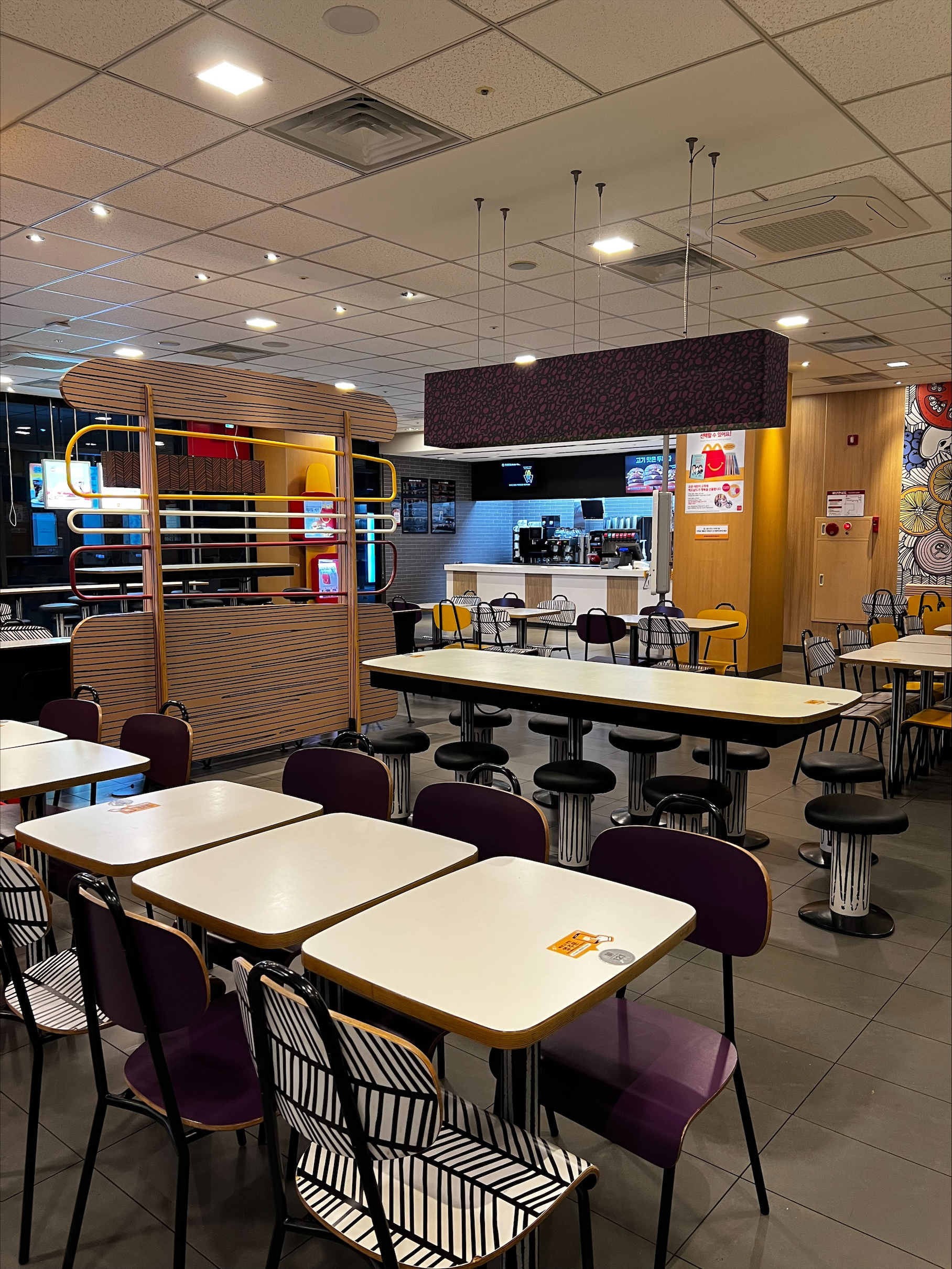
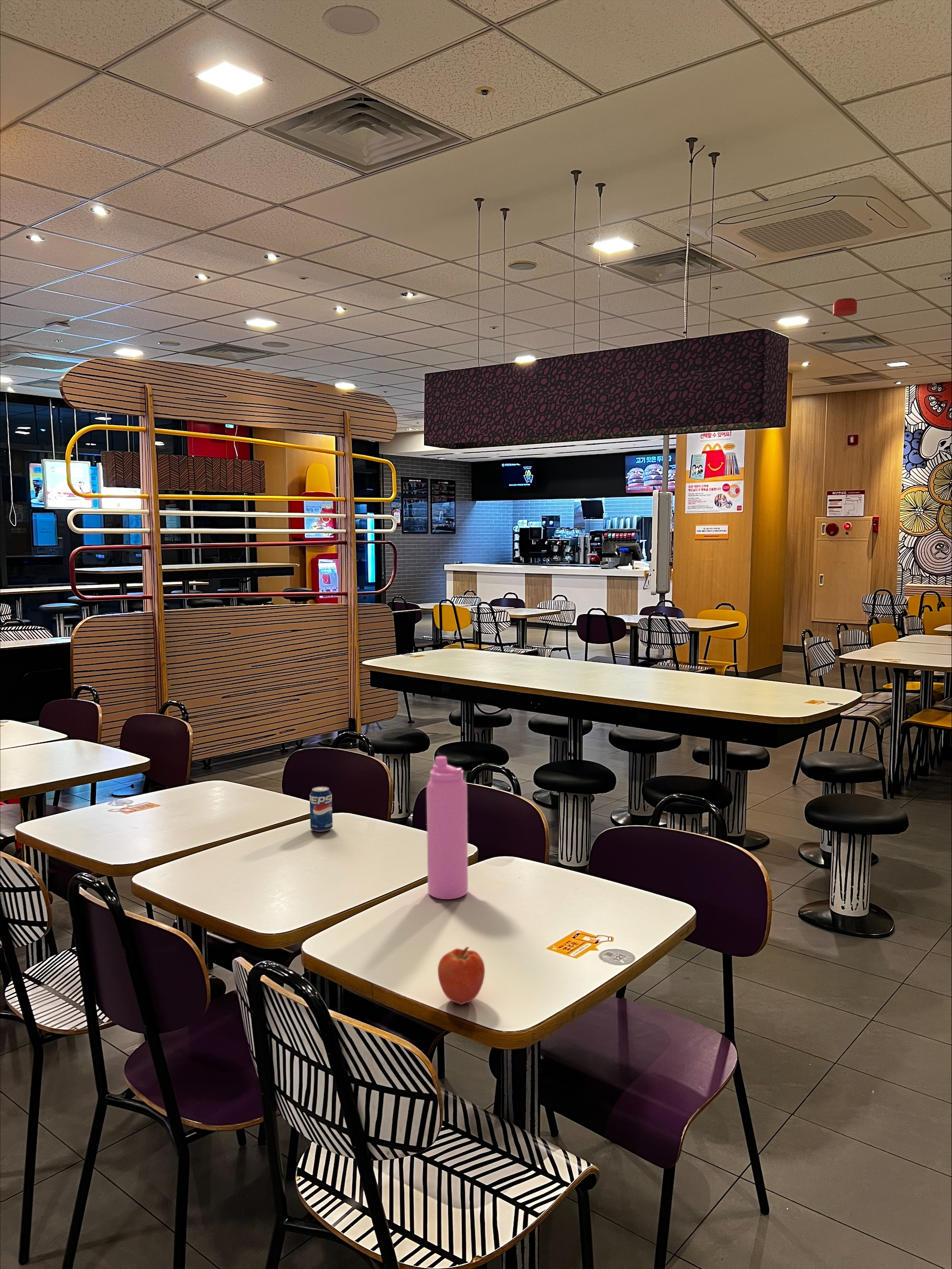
+ water bottle (447, 825)
+ beverage can (321, 809)
+ smoke detector (845, 307)
+ apple (461, 972)
